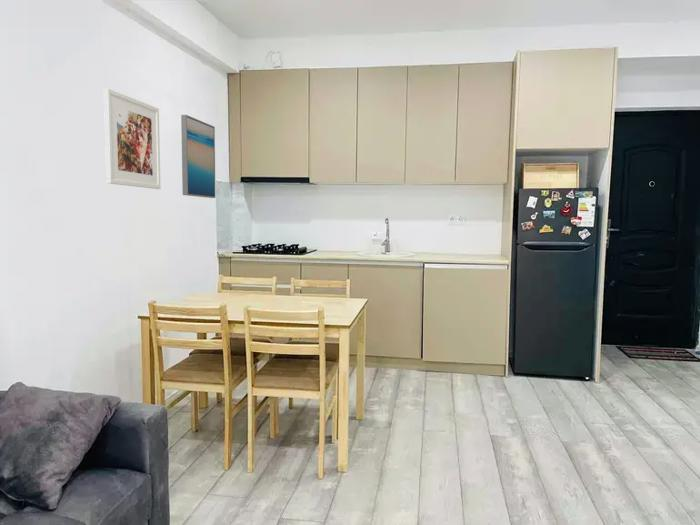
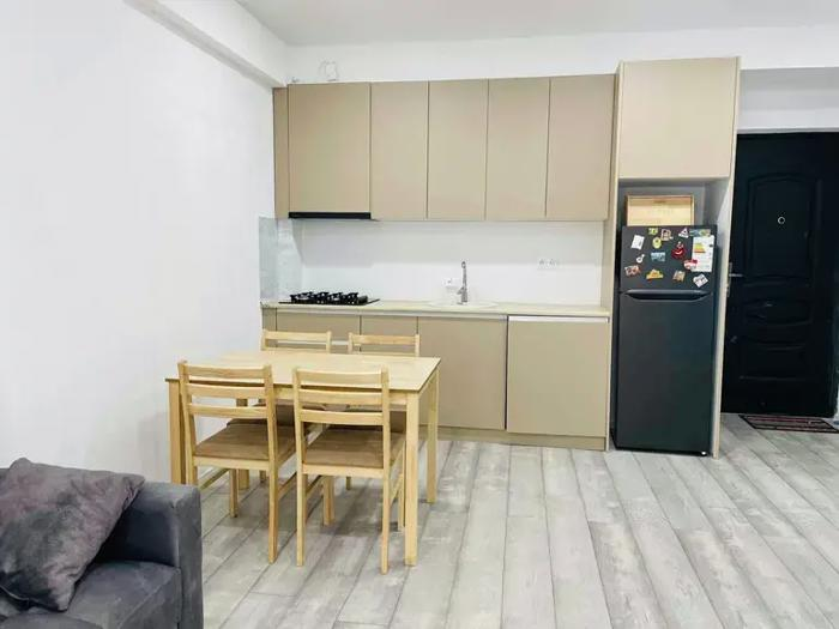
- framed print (134, 143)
- wall art (199, 159)
